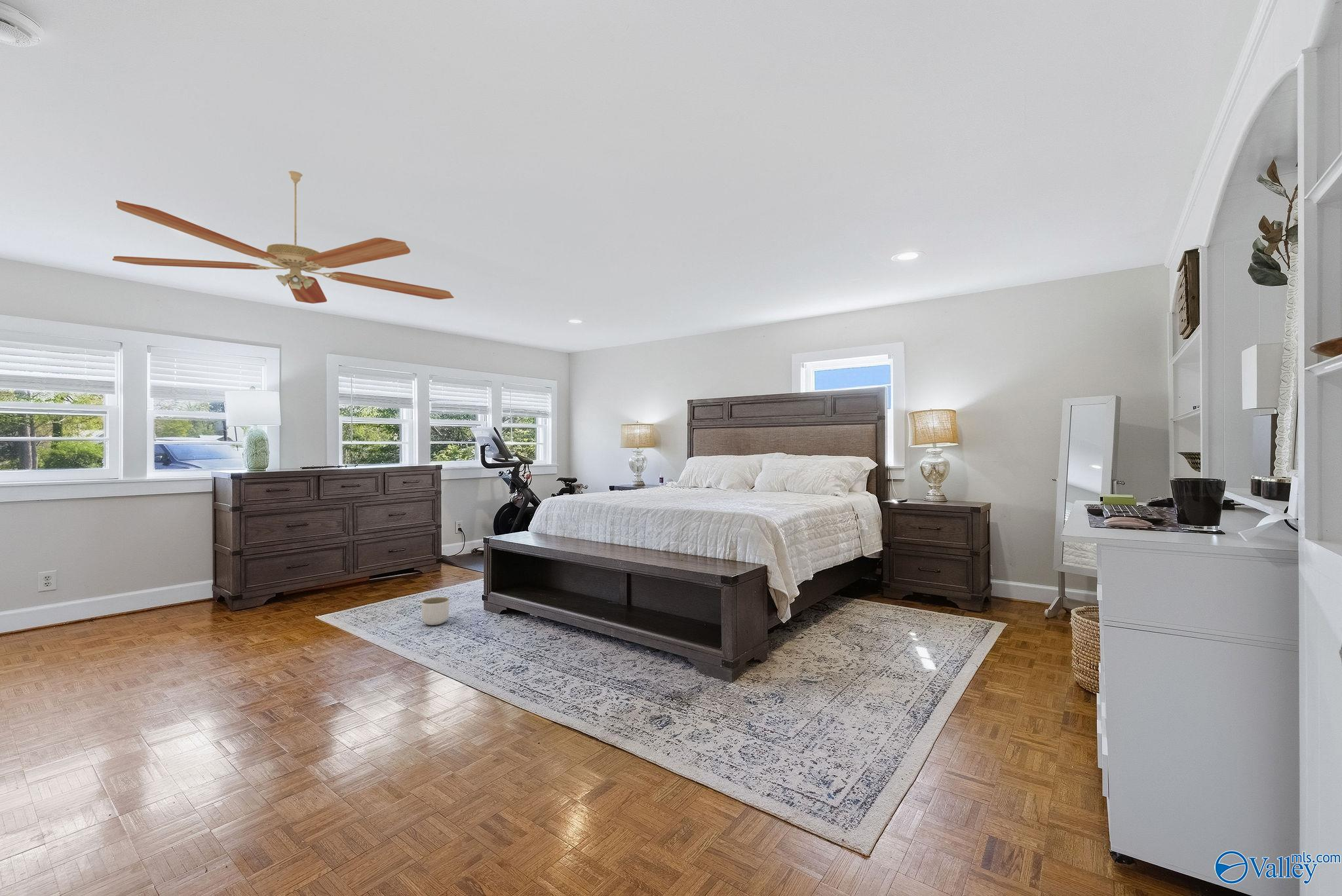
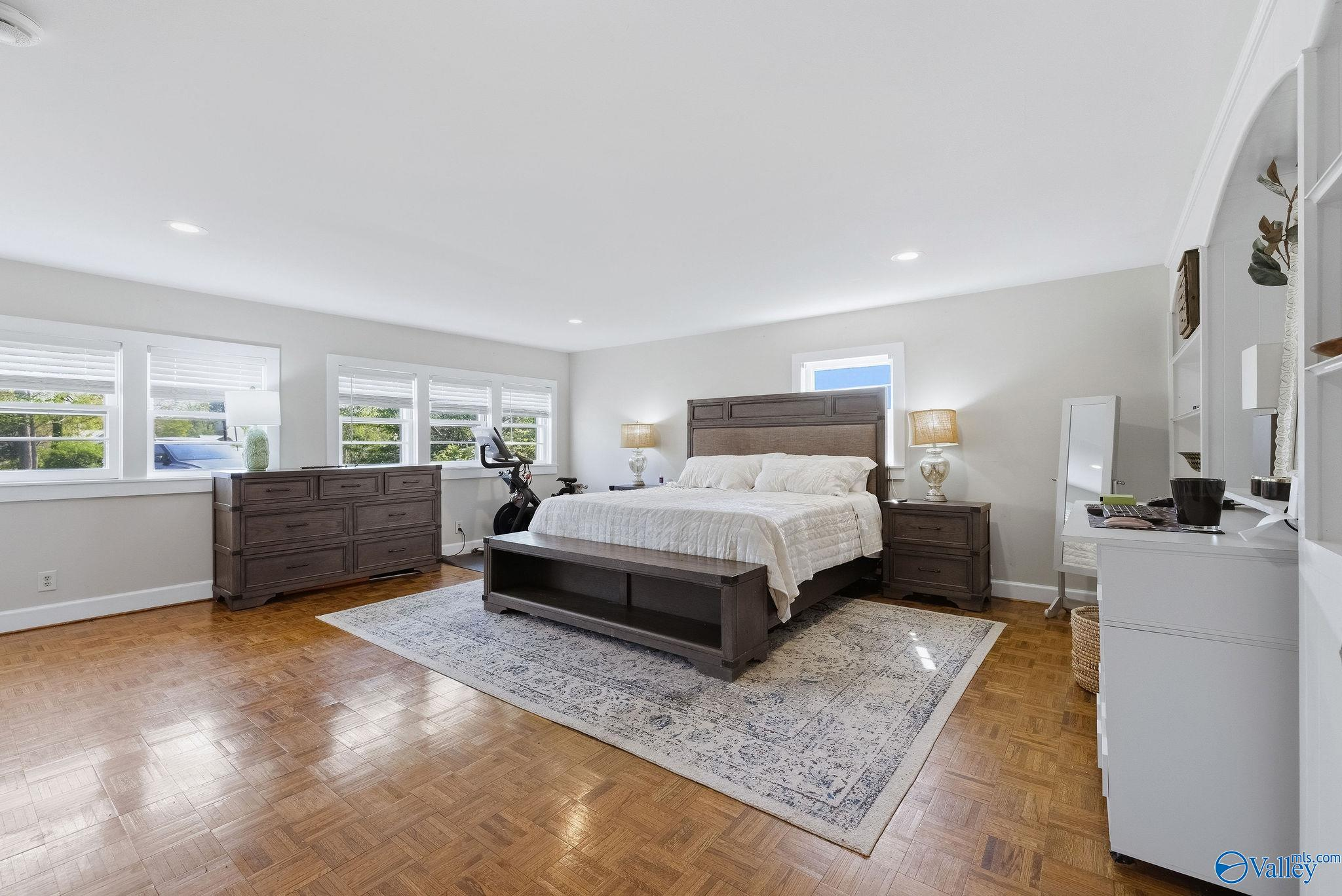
- planter (435, 612)
- ceiling fan (296, 234)
